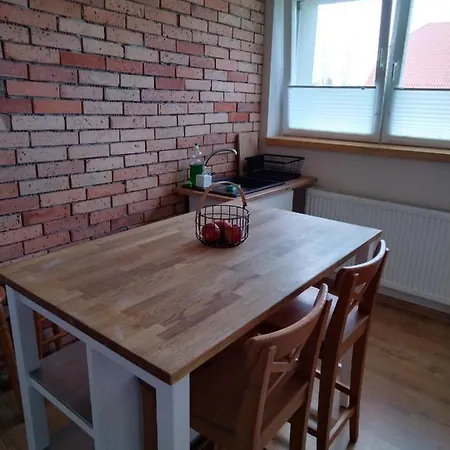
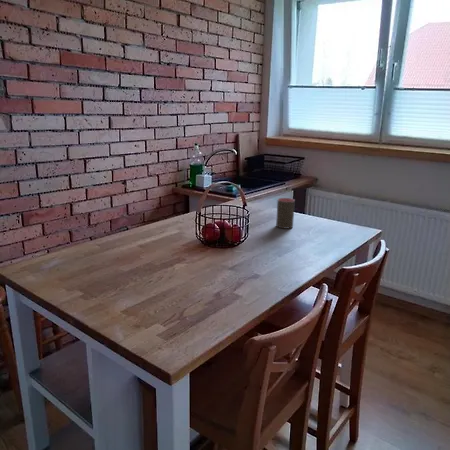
+ cup (285, 213)
